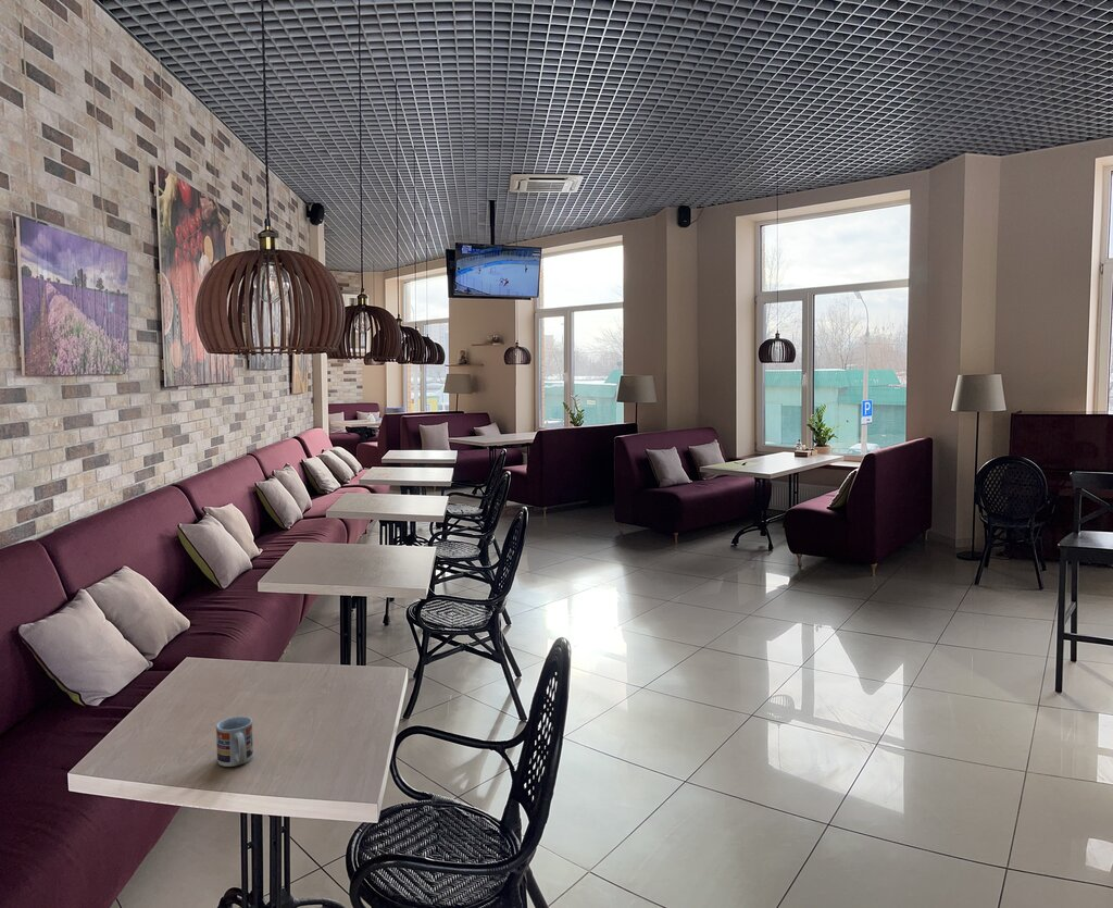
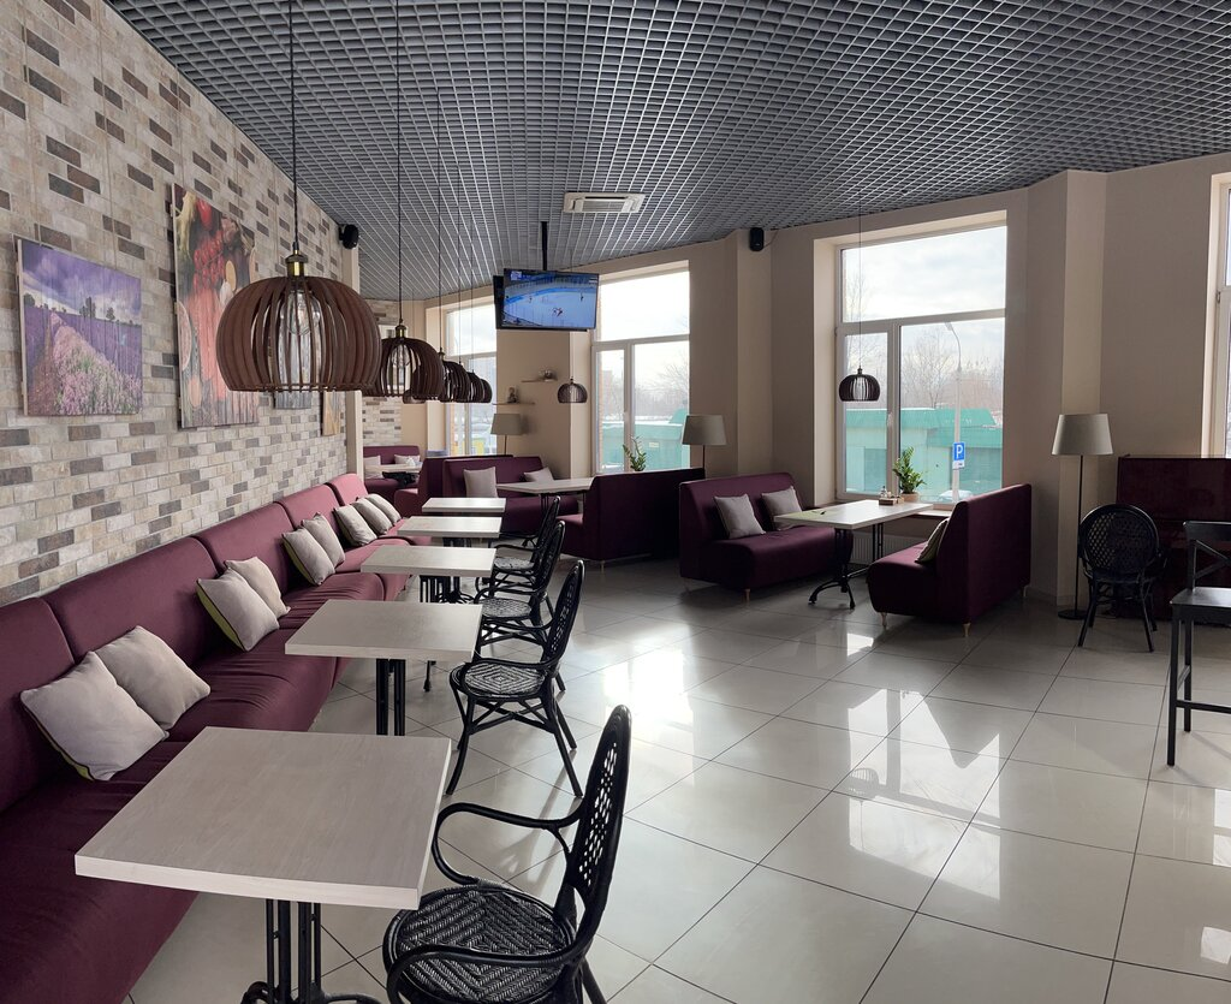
- cup (236, 743)
